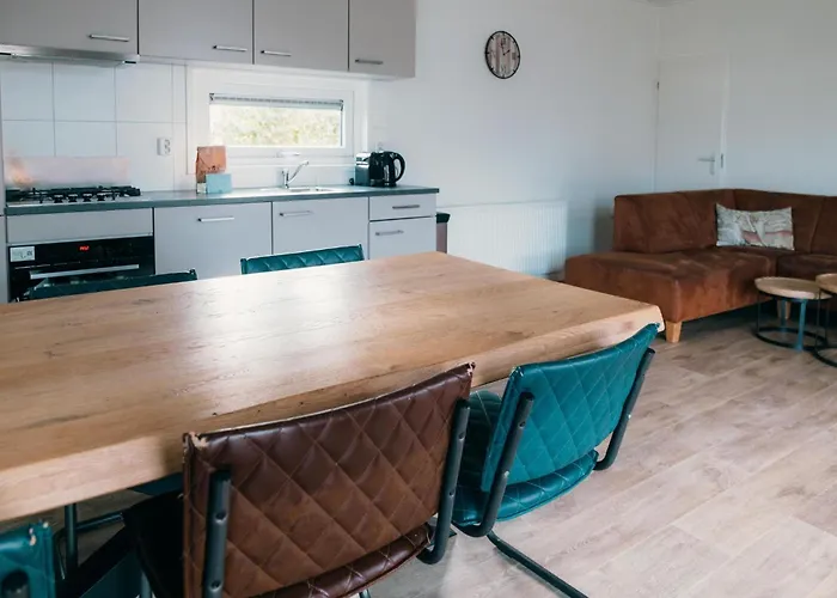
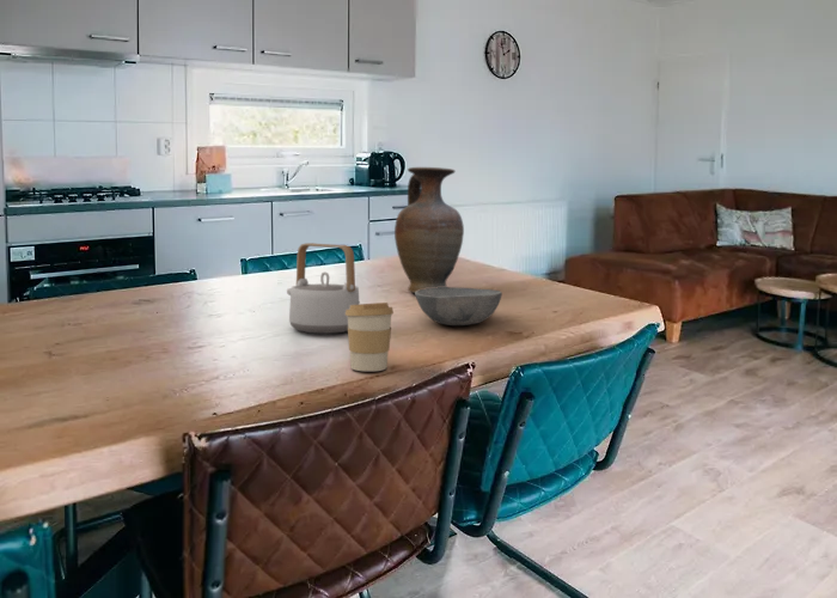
+ coffee cup (368, 334)
+ vase (428, 231)
+ teapot (319, 286)
+ bowl (457, 306)
